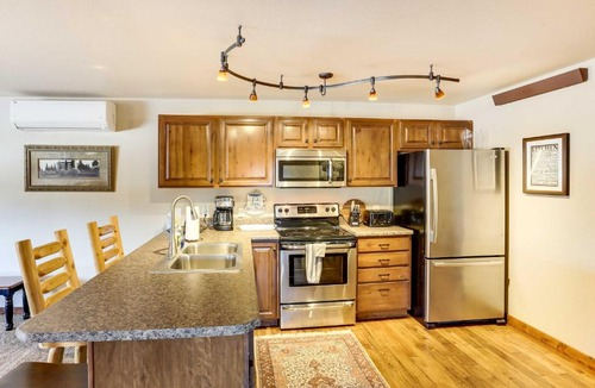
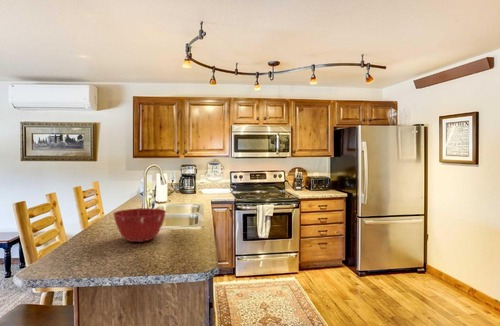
+ mixing bowl (140, 225)
